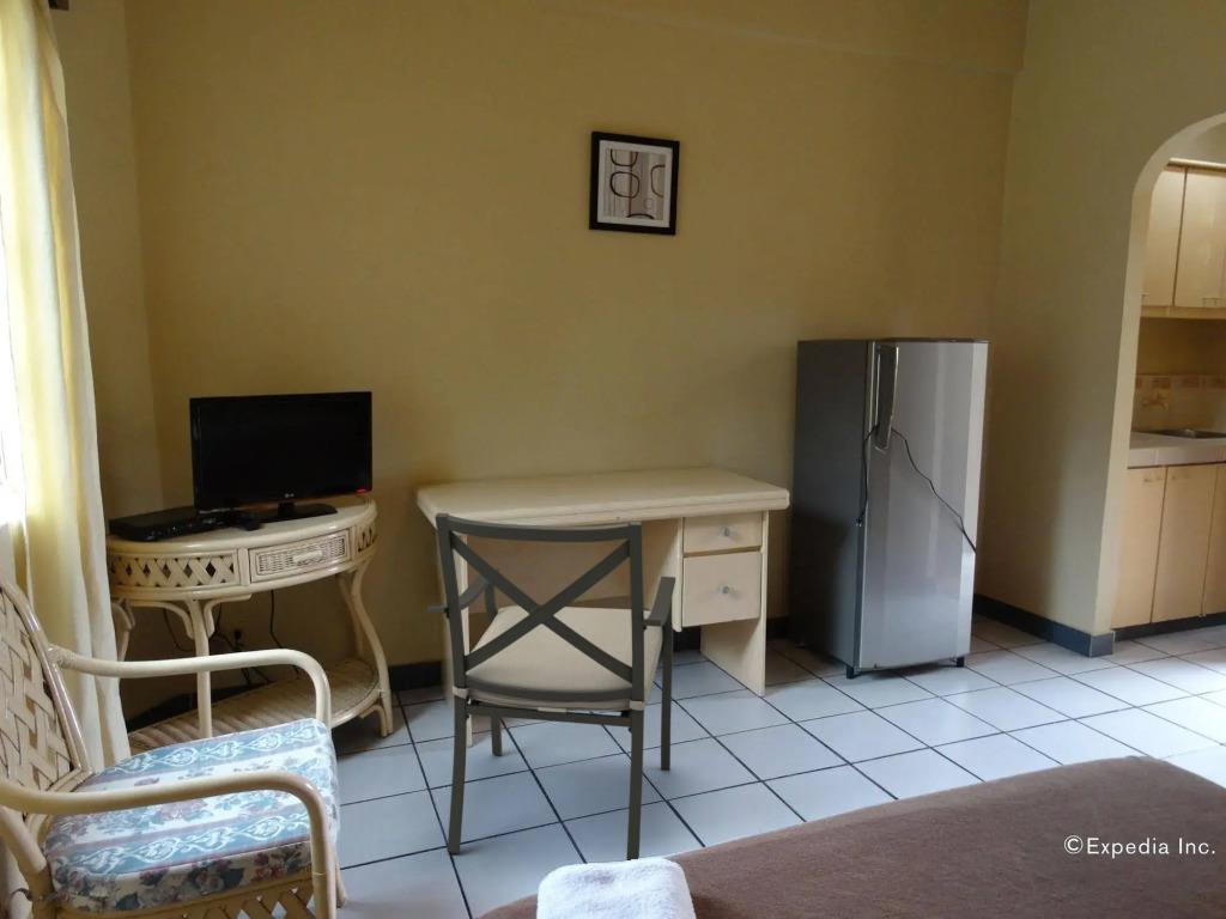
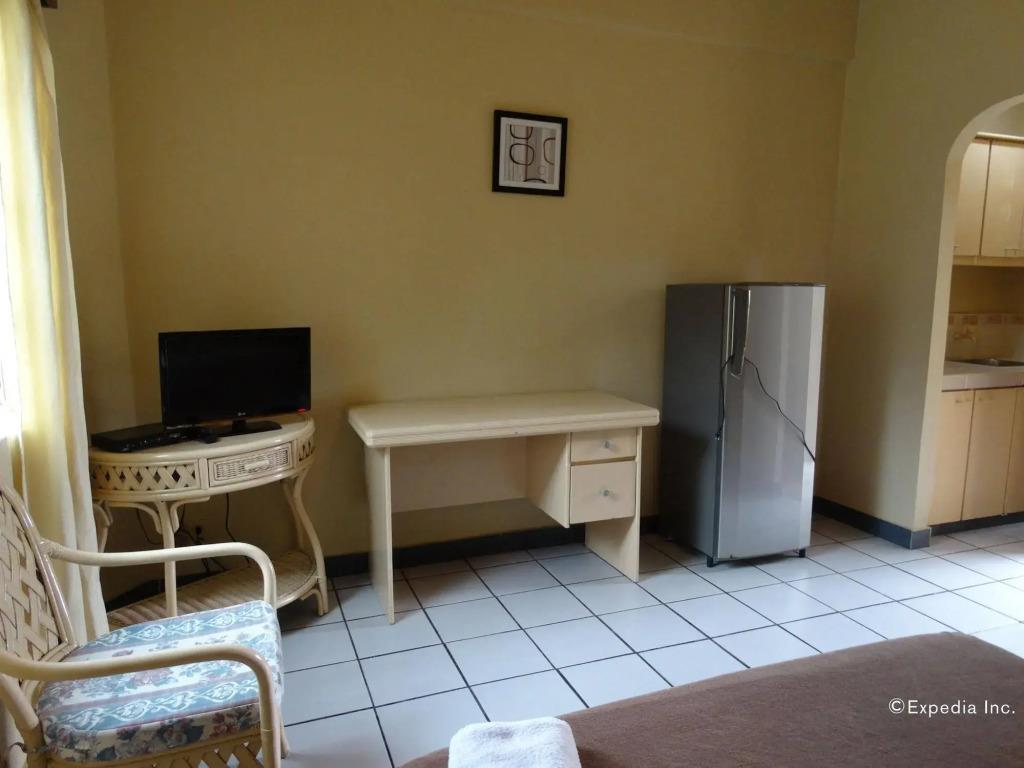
- chair (560, 658)
